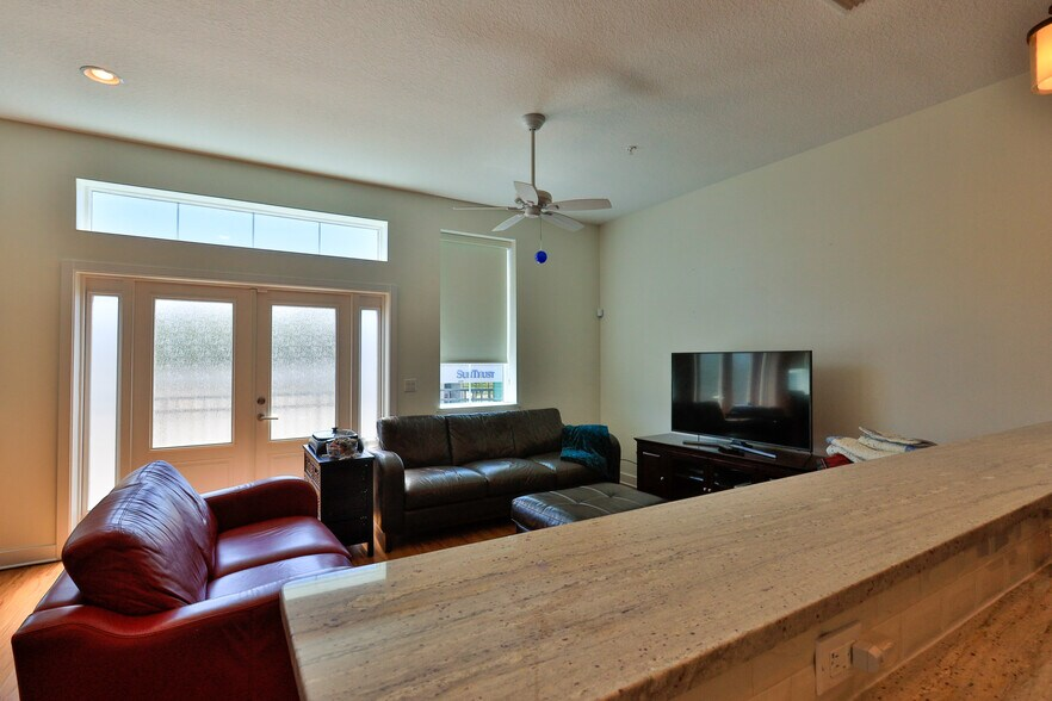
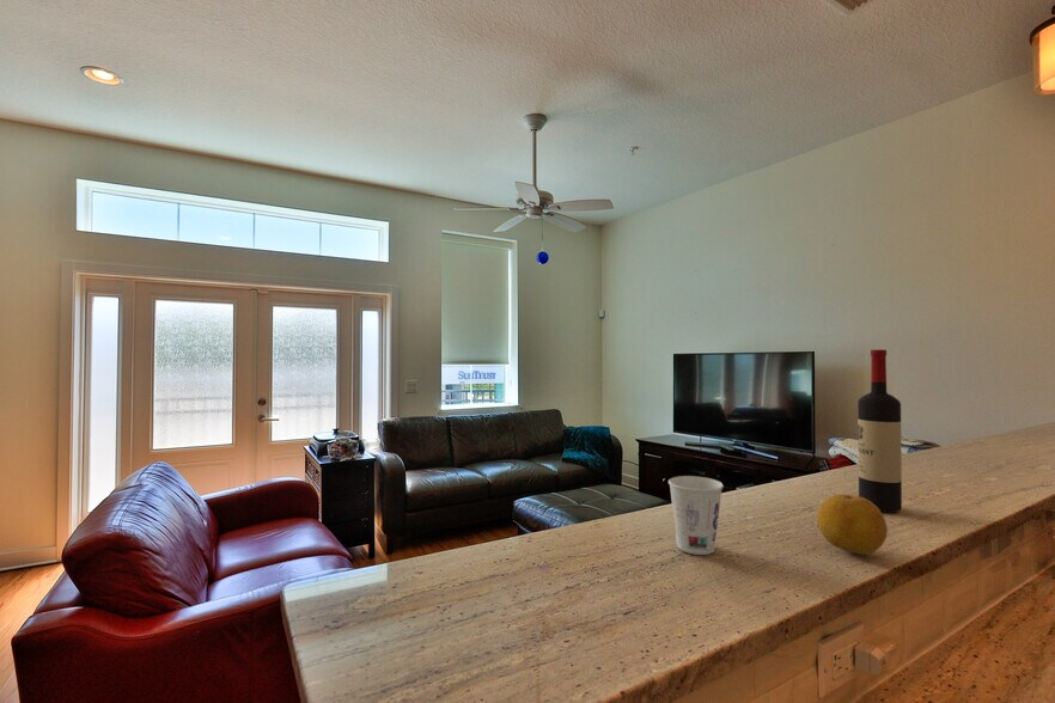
+ cup (695, 514)
+ wine bottle (878, 428)
+ fruit (850, 524)
